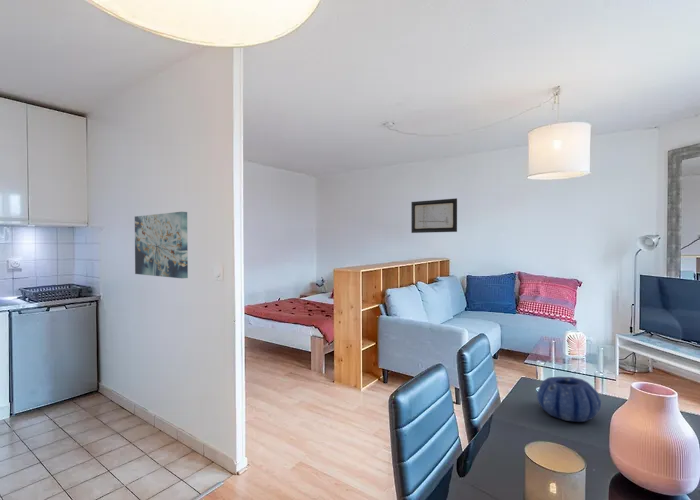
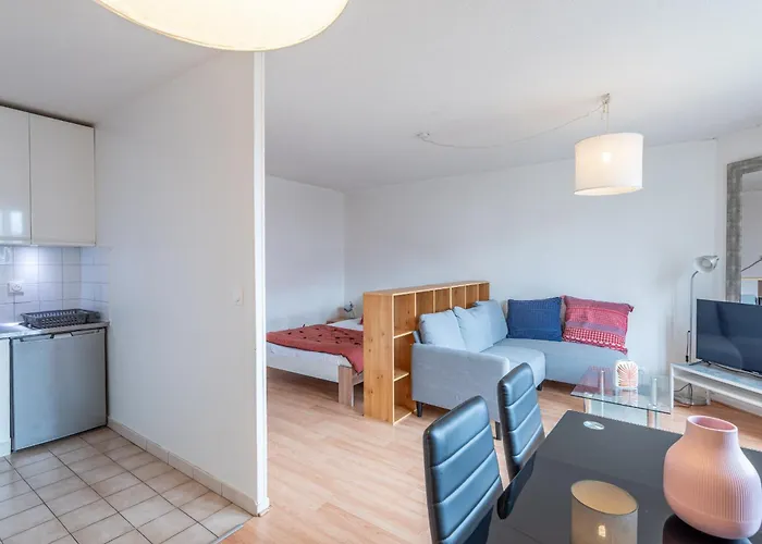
- wall art (433, 216)
- decorative bowl (567, 396)
- wall art (159, 245)
